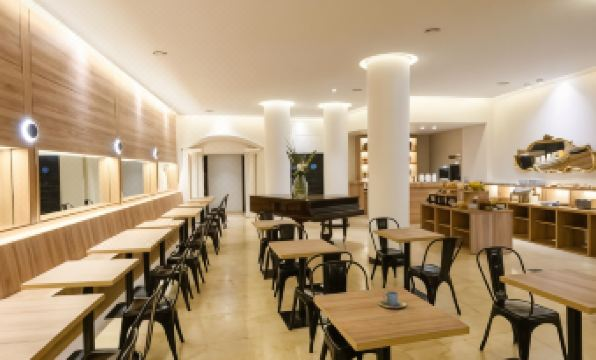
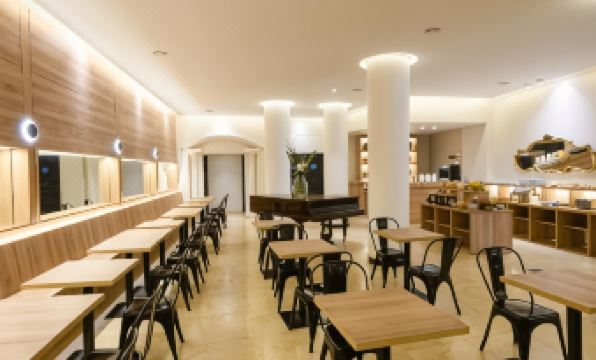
- cup (392, 298)
